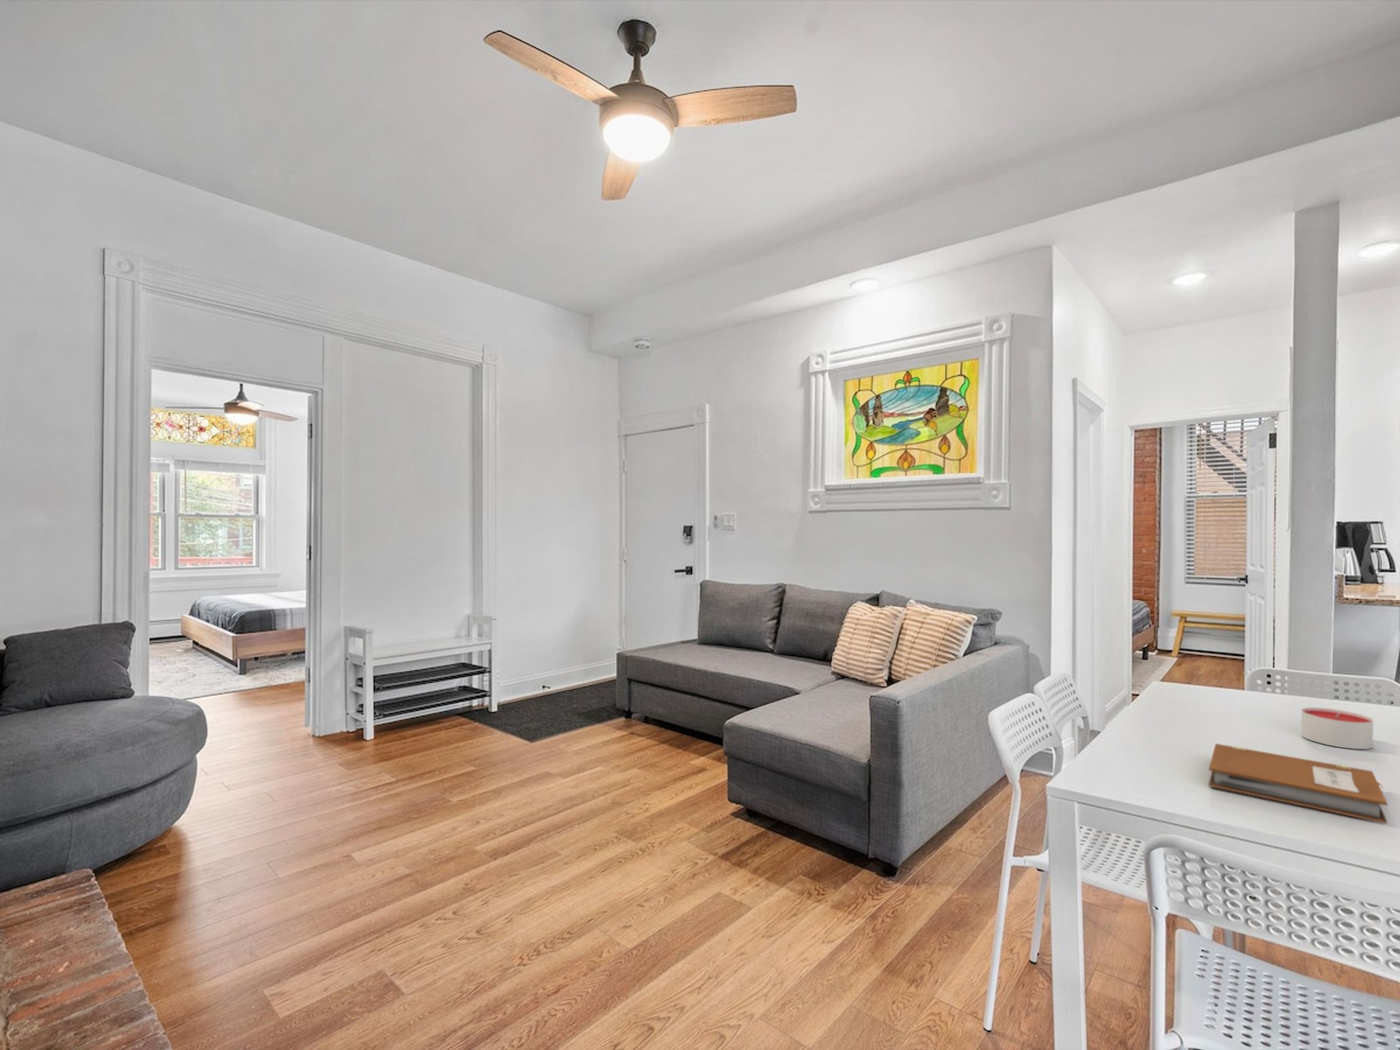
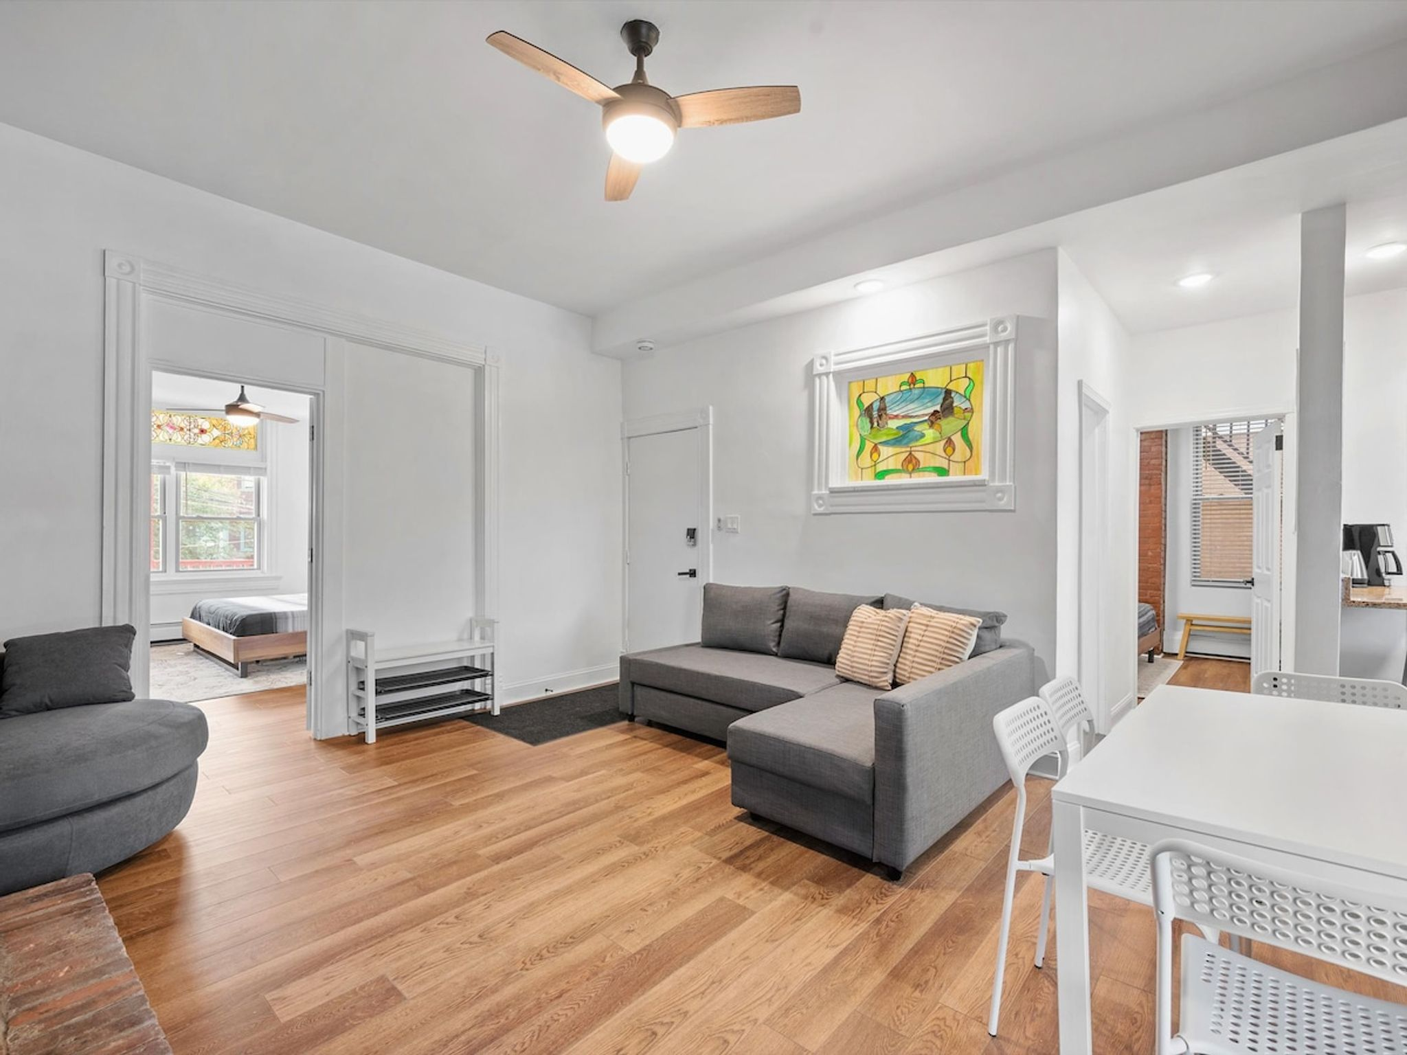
- notebook (1295, 778)
- candle (1336, 727)
